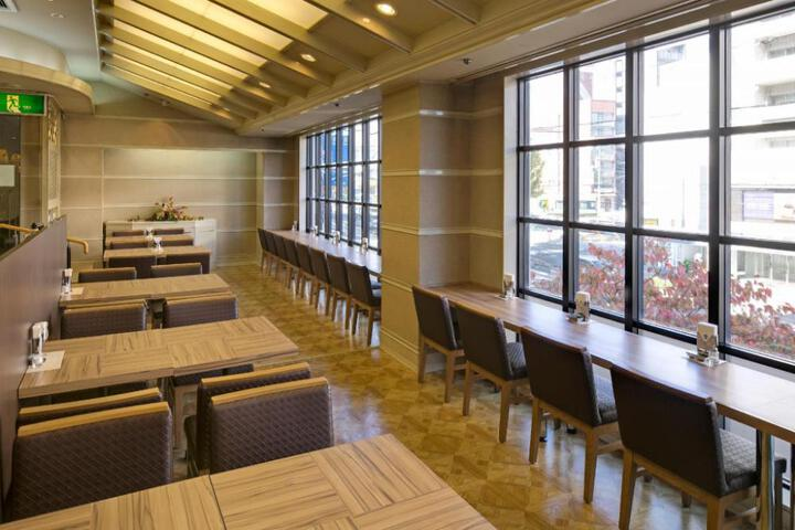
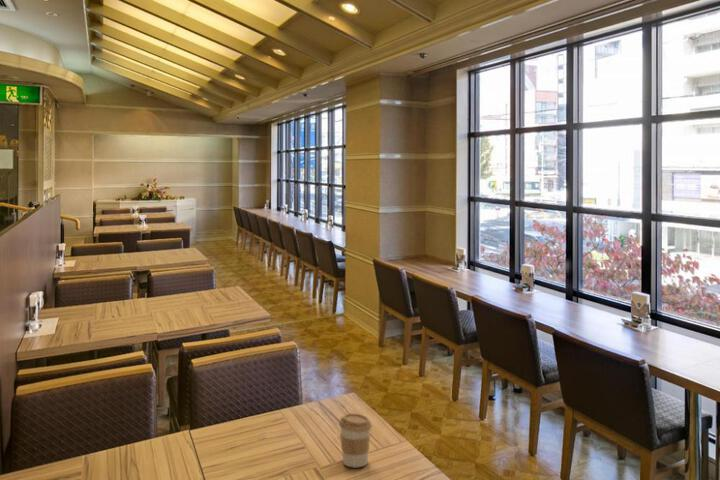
+ coffee cup (355, 439)
